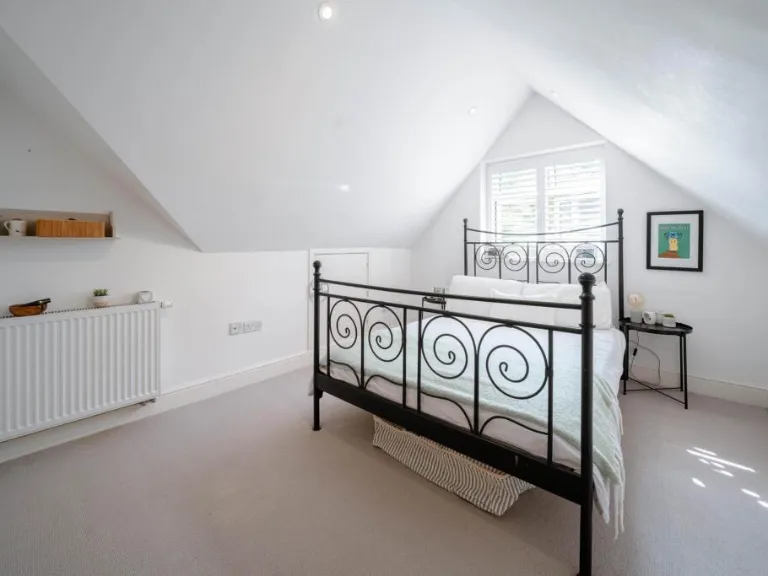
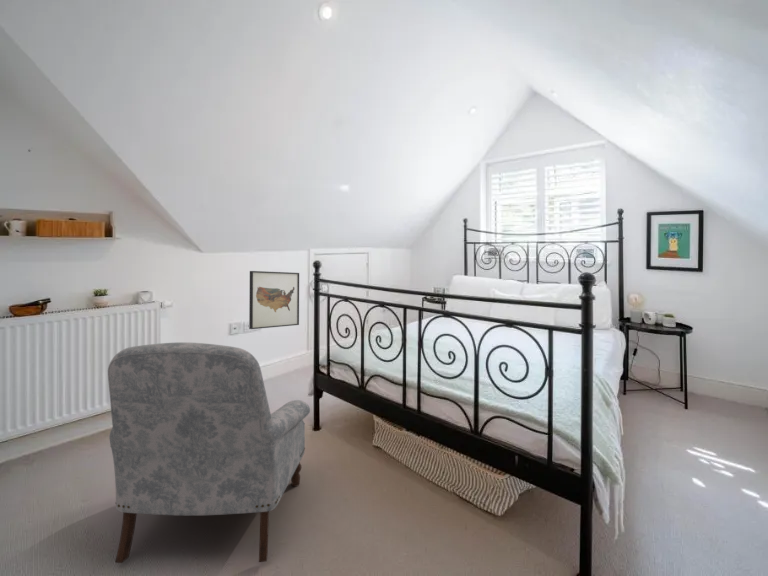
+ wall art (275, 299)
+ armchair (216, 429)
